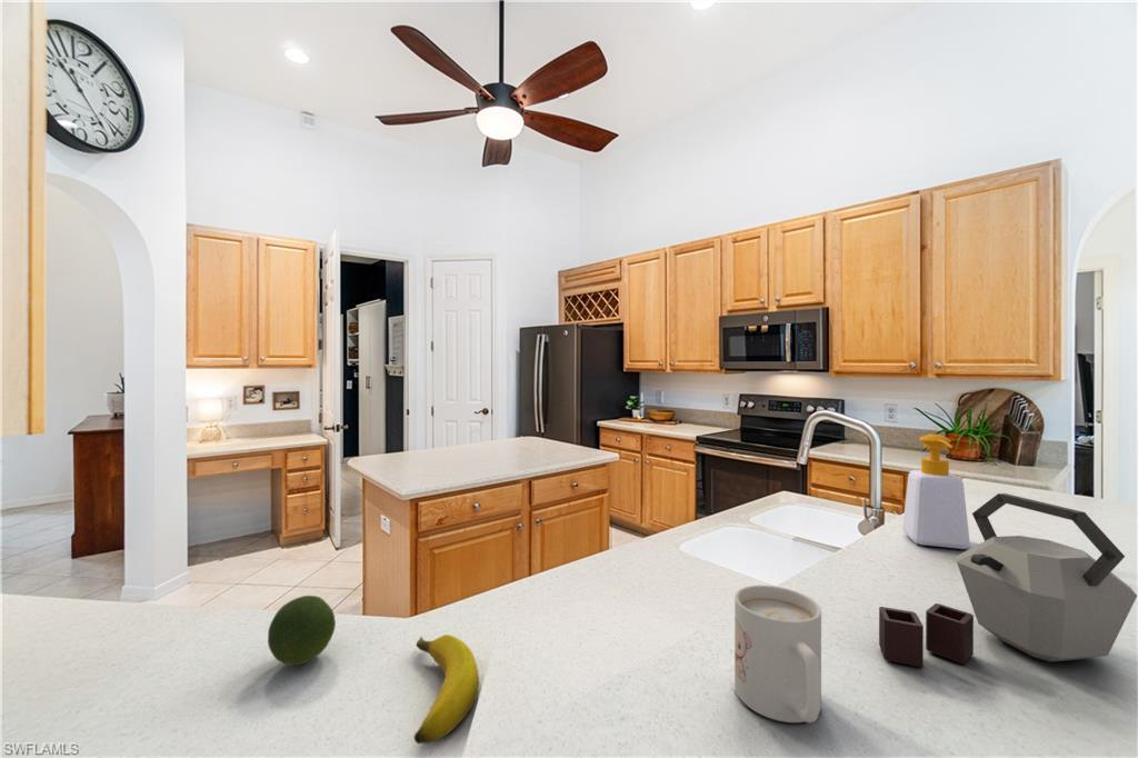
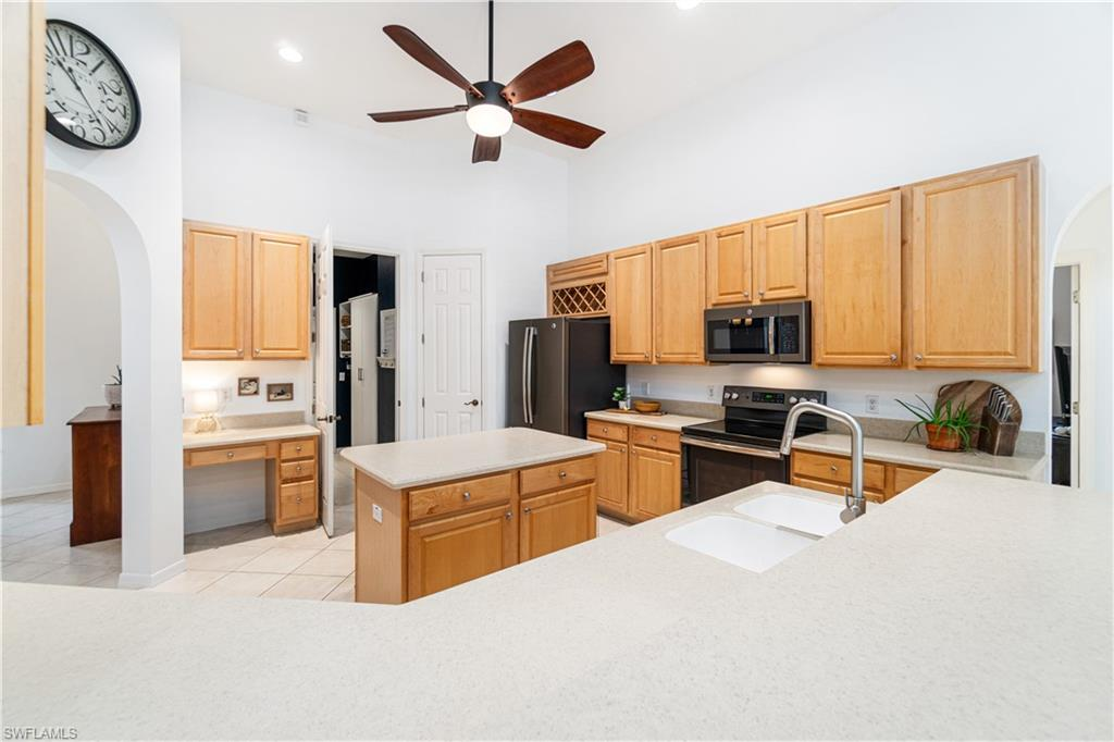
- banana (442, 669)
- mug (785, 659)
- fruit (302, 629)
- soap bottle (938, 489)
- kettle (985, 577)
